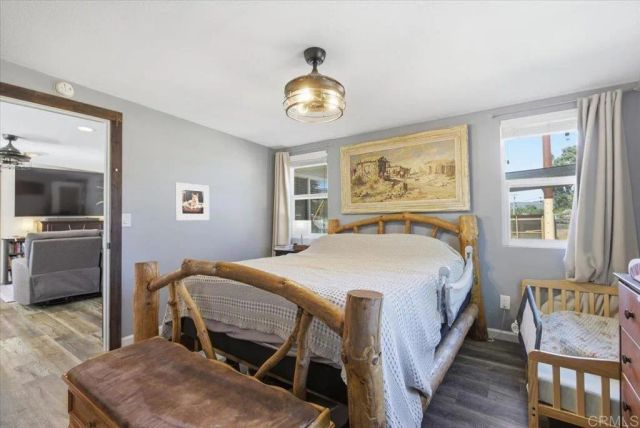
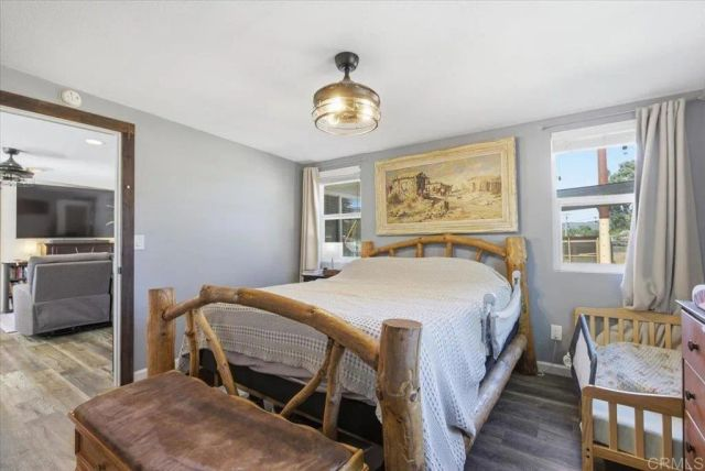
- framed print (193, 202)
